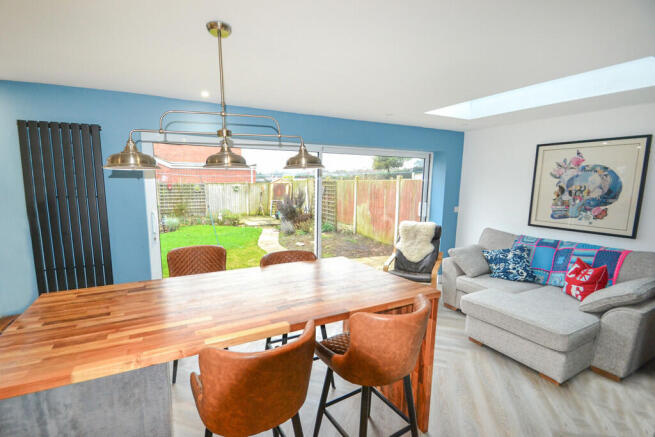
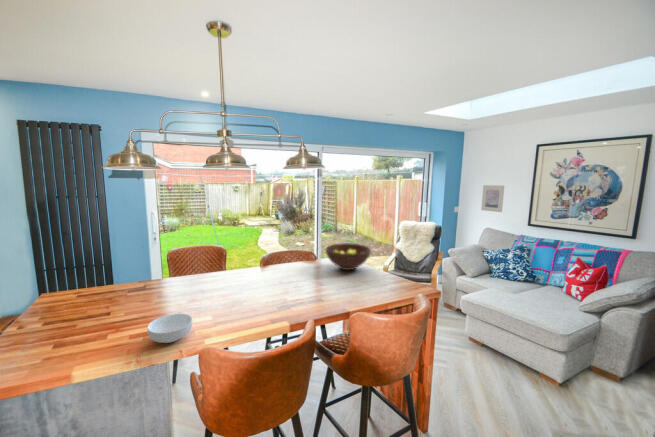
+ cereal bowl (170, 330)
+ fruit bowl (347, 258)
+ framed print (492, 198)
